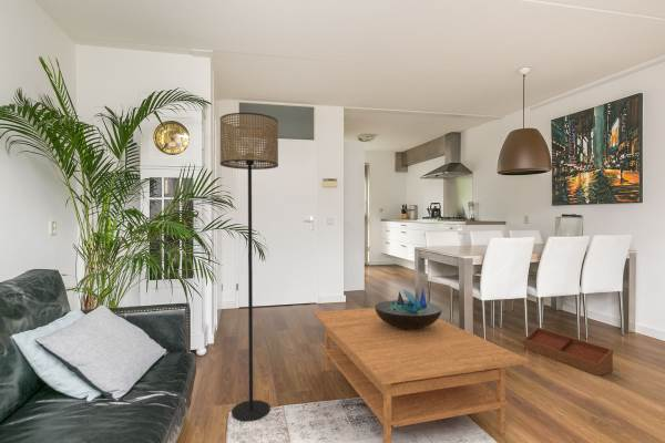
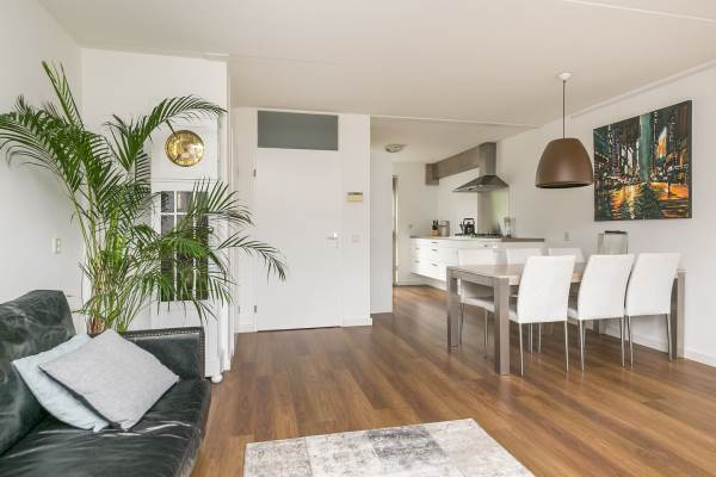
- coffee table (399, 363)
- storage bin (564, 348)
- decorative bowl (407, 307)
- floor lamp (249, 266)
